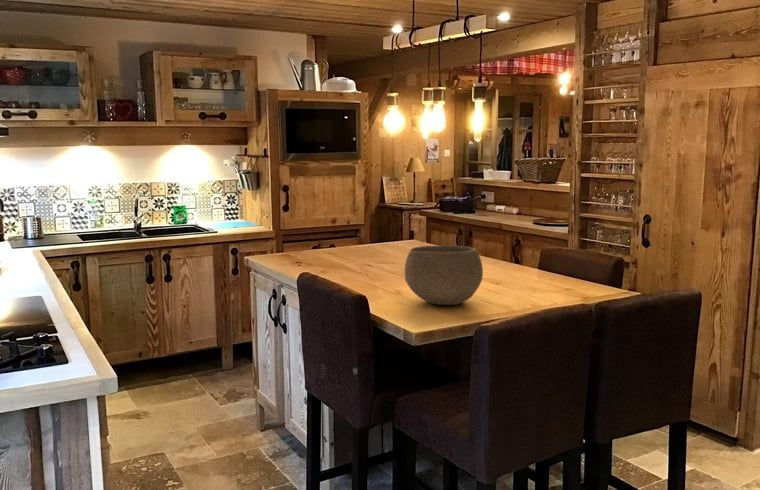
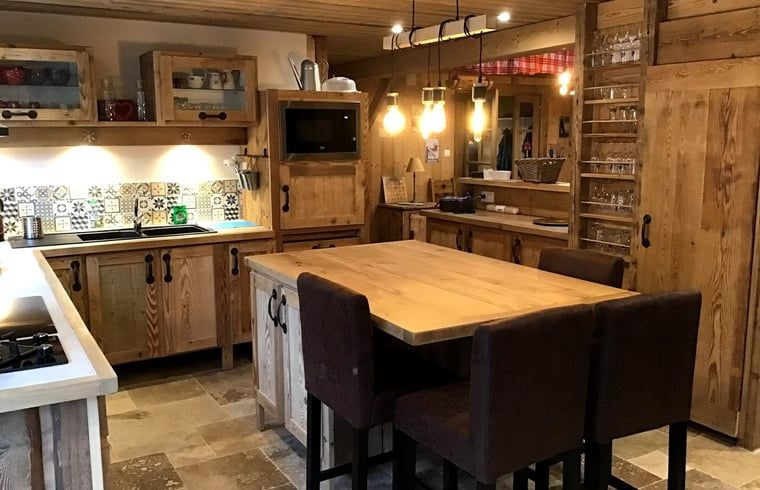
- bowl (443, 274)
